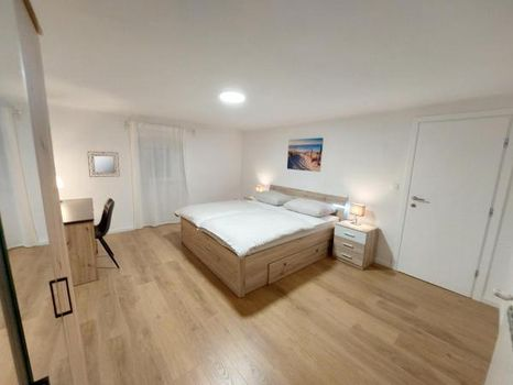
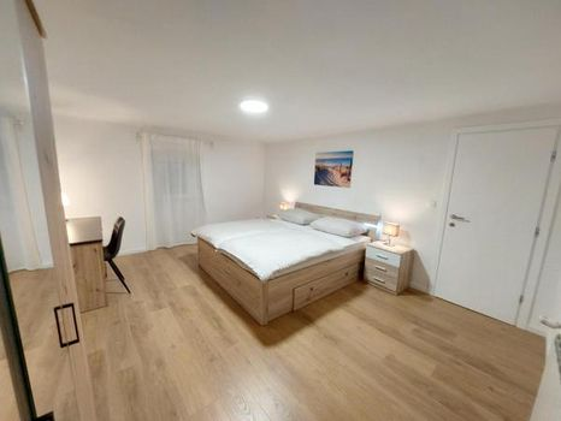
- home mirror (103, 164)
